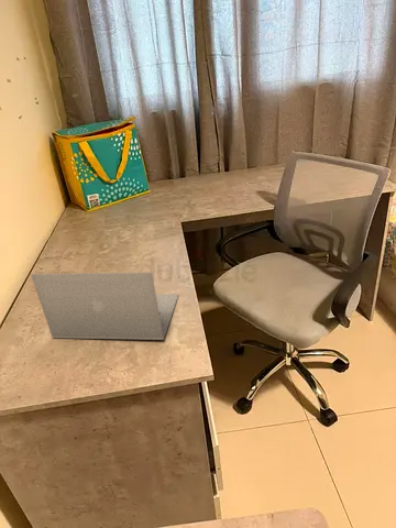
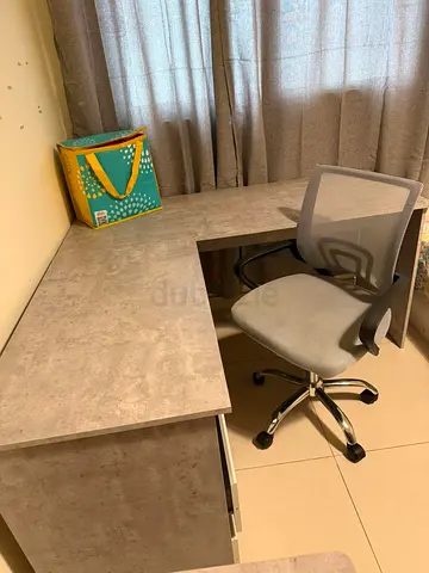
- laptop (112, 285)
